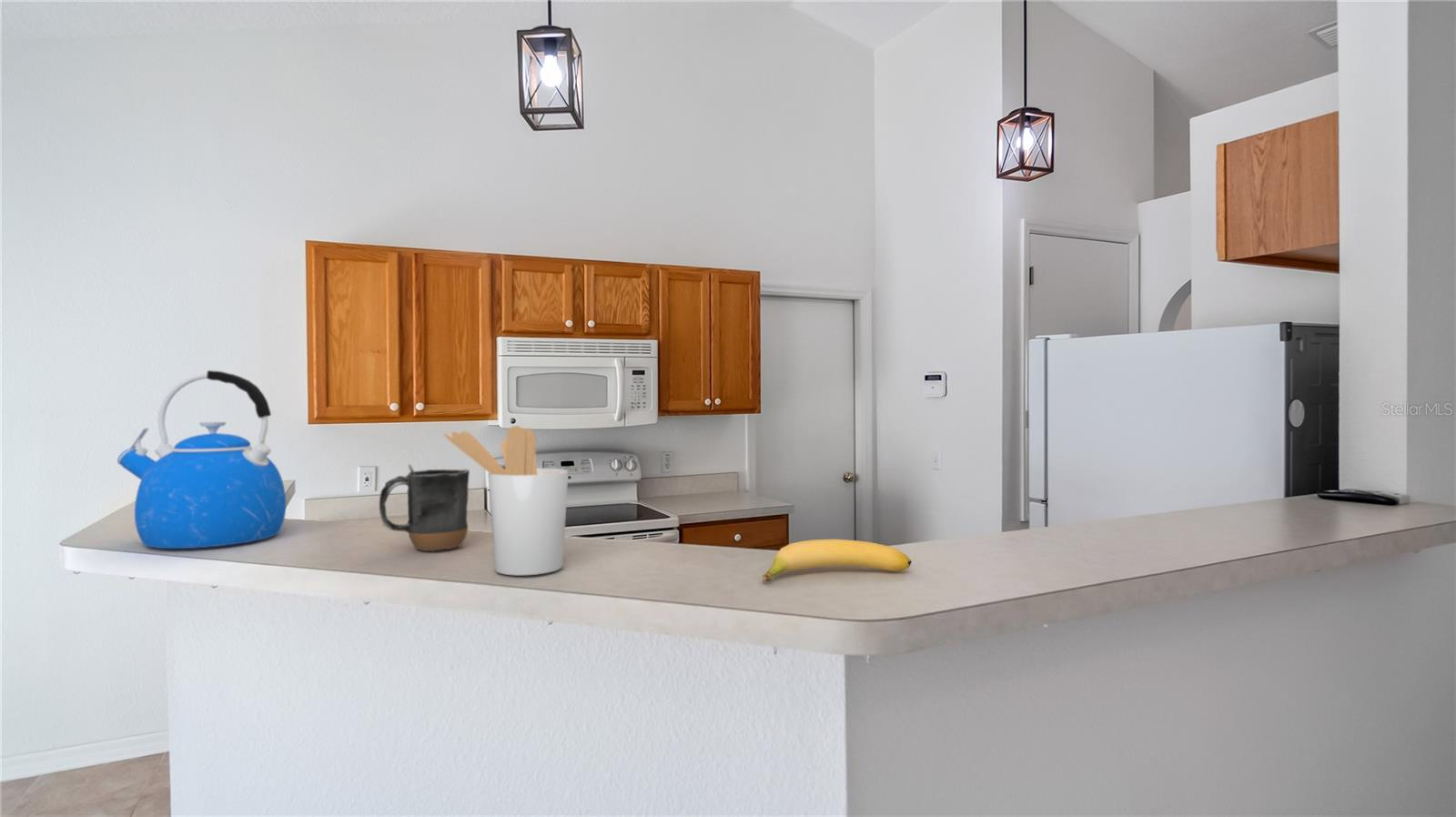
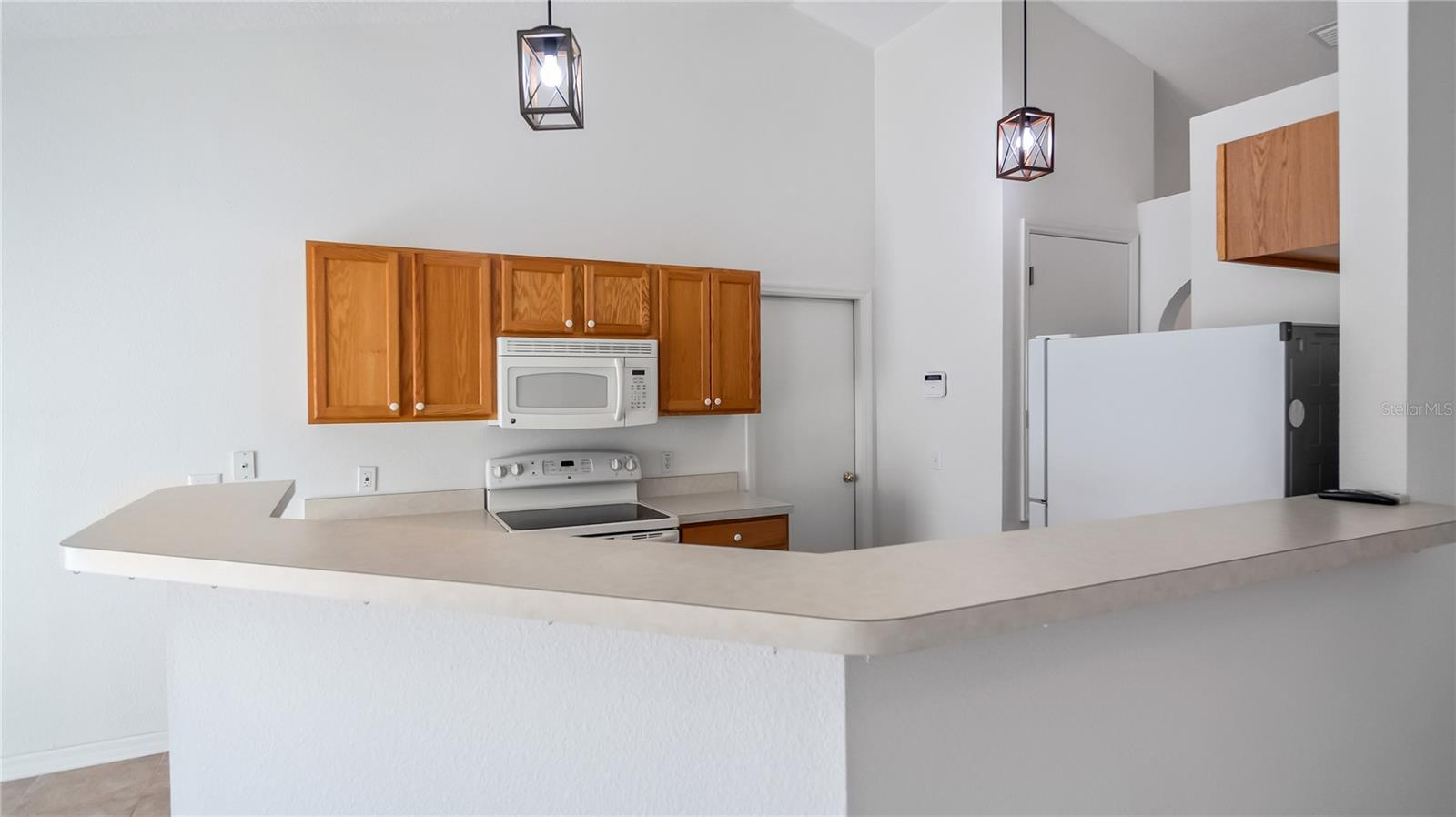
- mug (426, 505)
- kettle (197, 454)
- banana (835, 558)
- utensil holder (507, 497)
